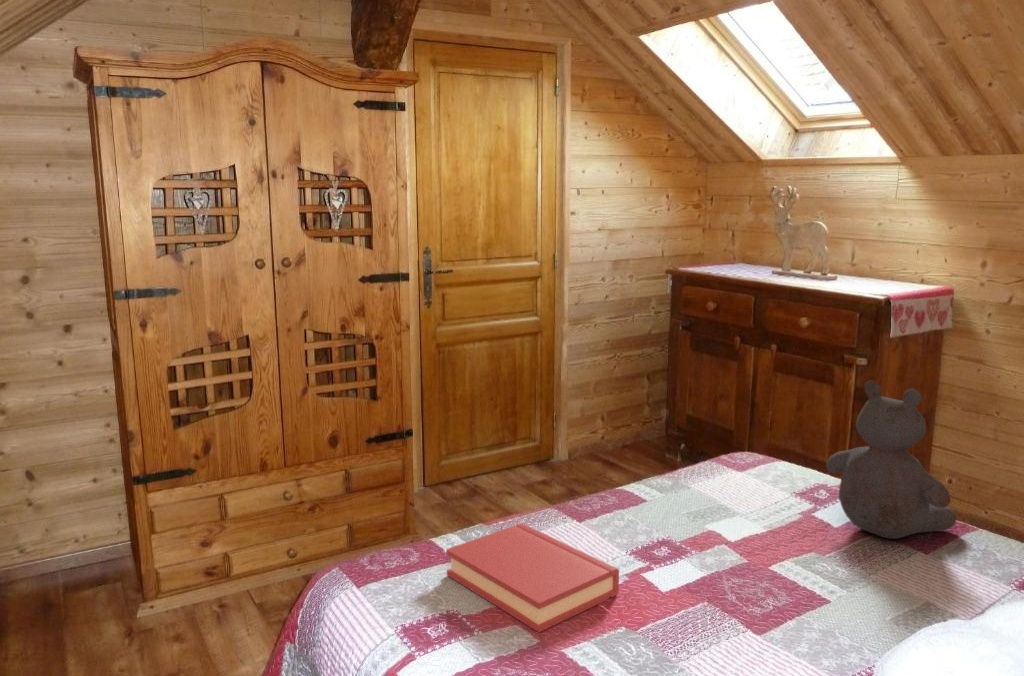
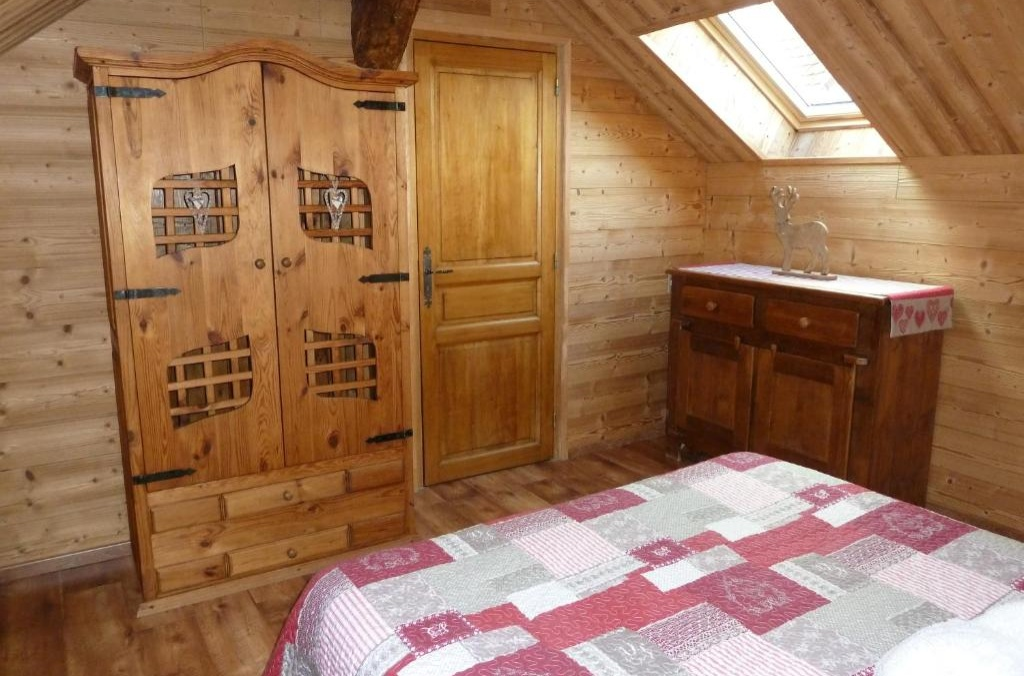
- teddy bear (899, 456)
- hardback book (530, 571)
